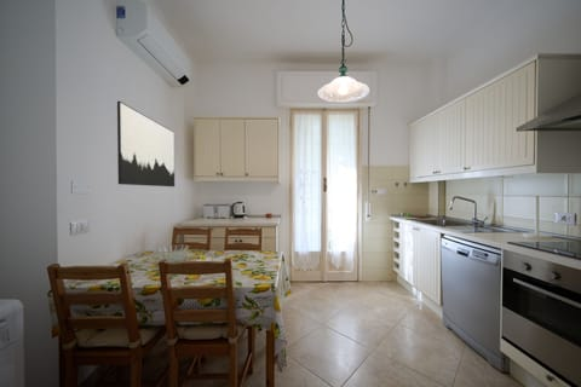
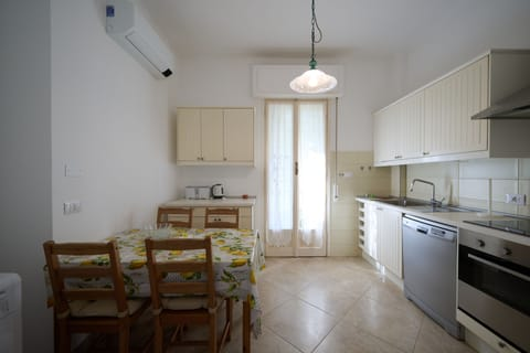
- wall art (151, 152)
